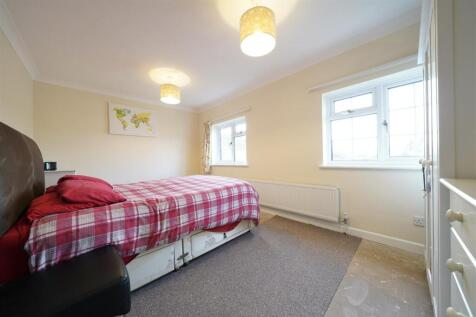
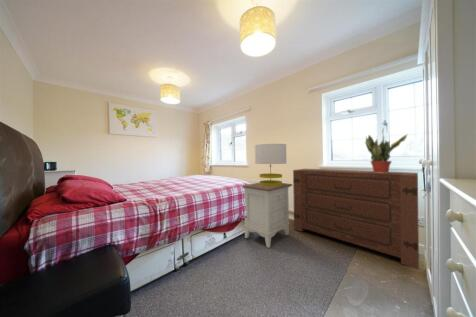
+ dresser (346, 205)
+ potted plant (383, 150)
+ table lamp (270, 164)
+ nightstand (268, 210)
